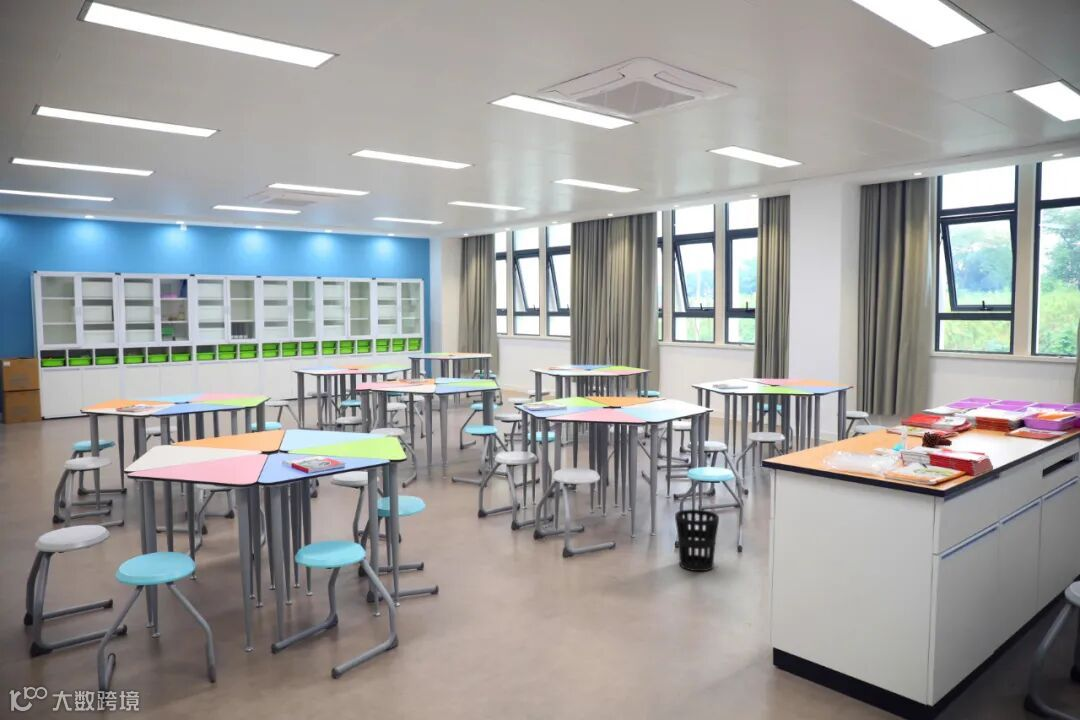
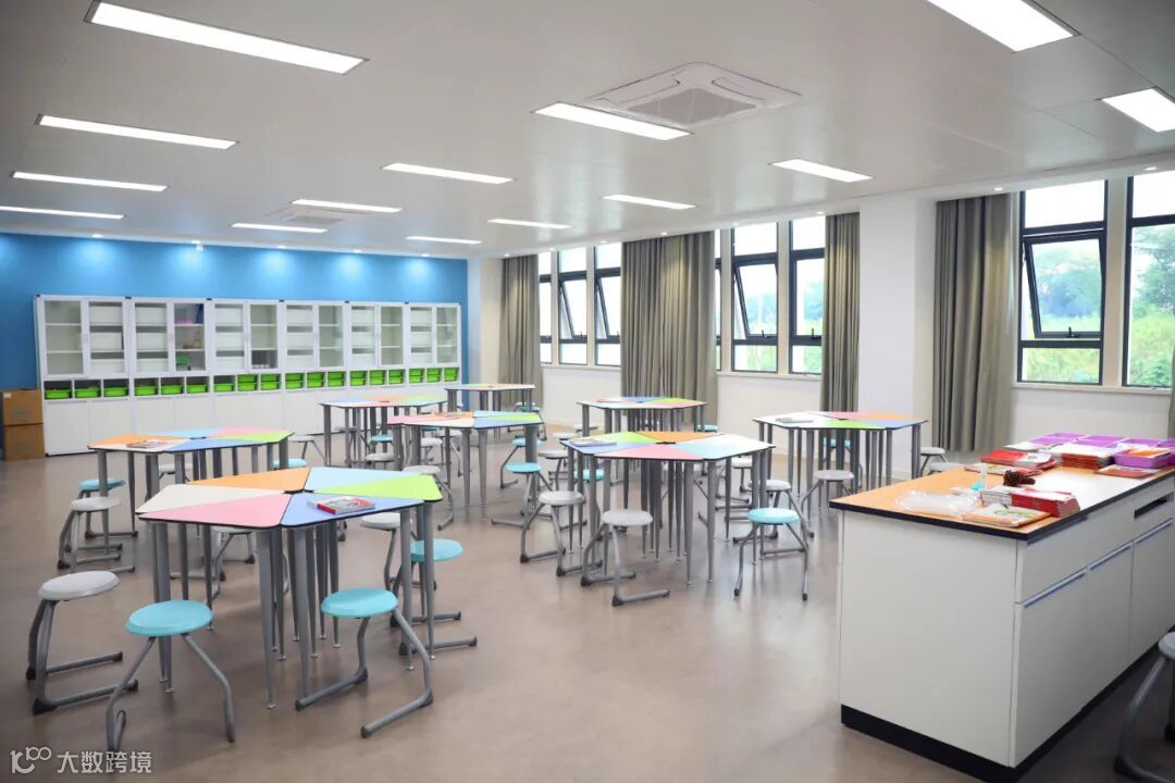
- wastebasket (696, 540)
